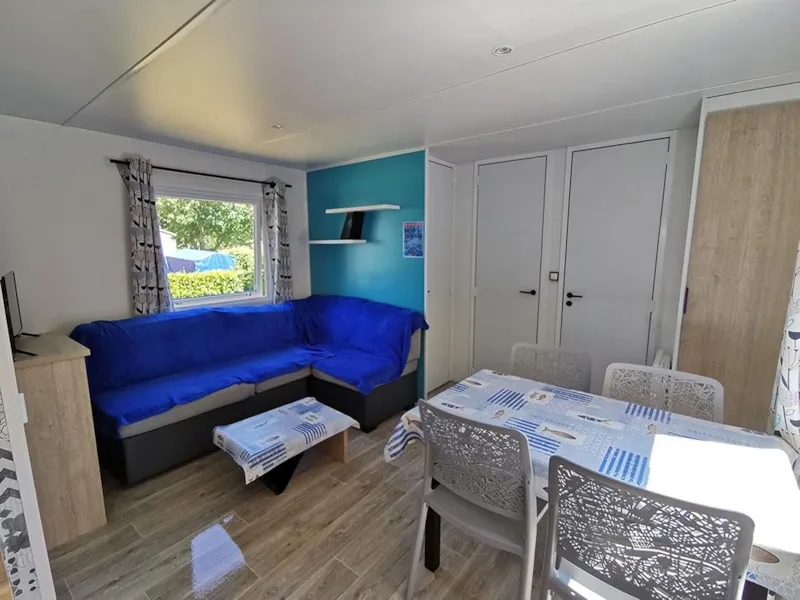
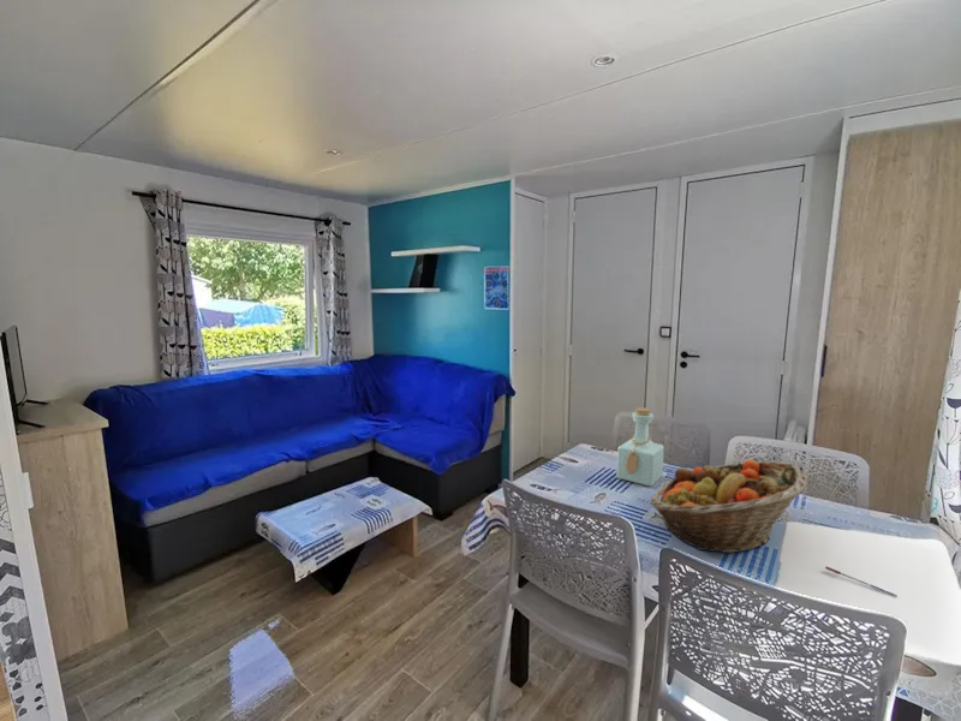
+ bottle (639, 443)
+ pen (859, 580)
+ fruit basket (724, 496)
